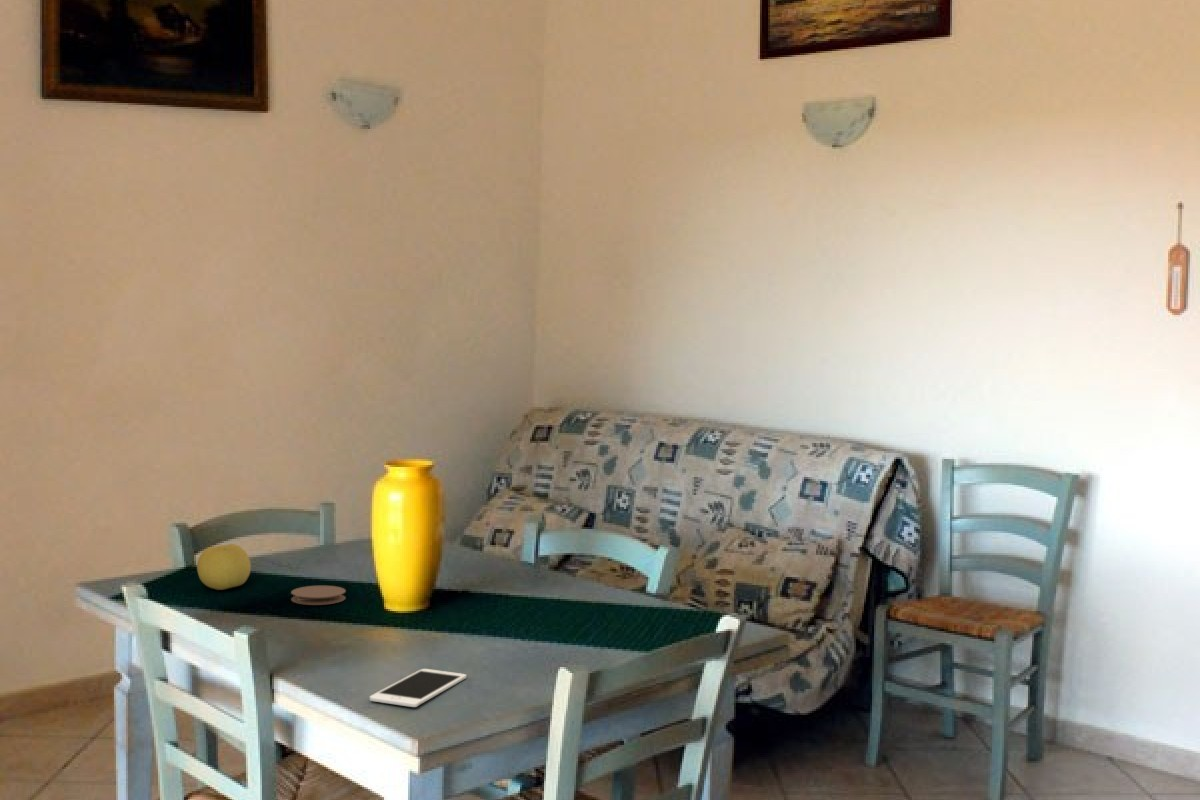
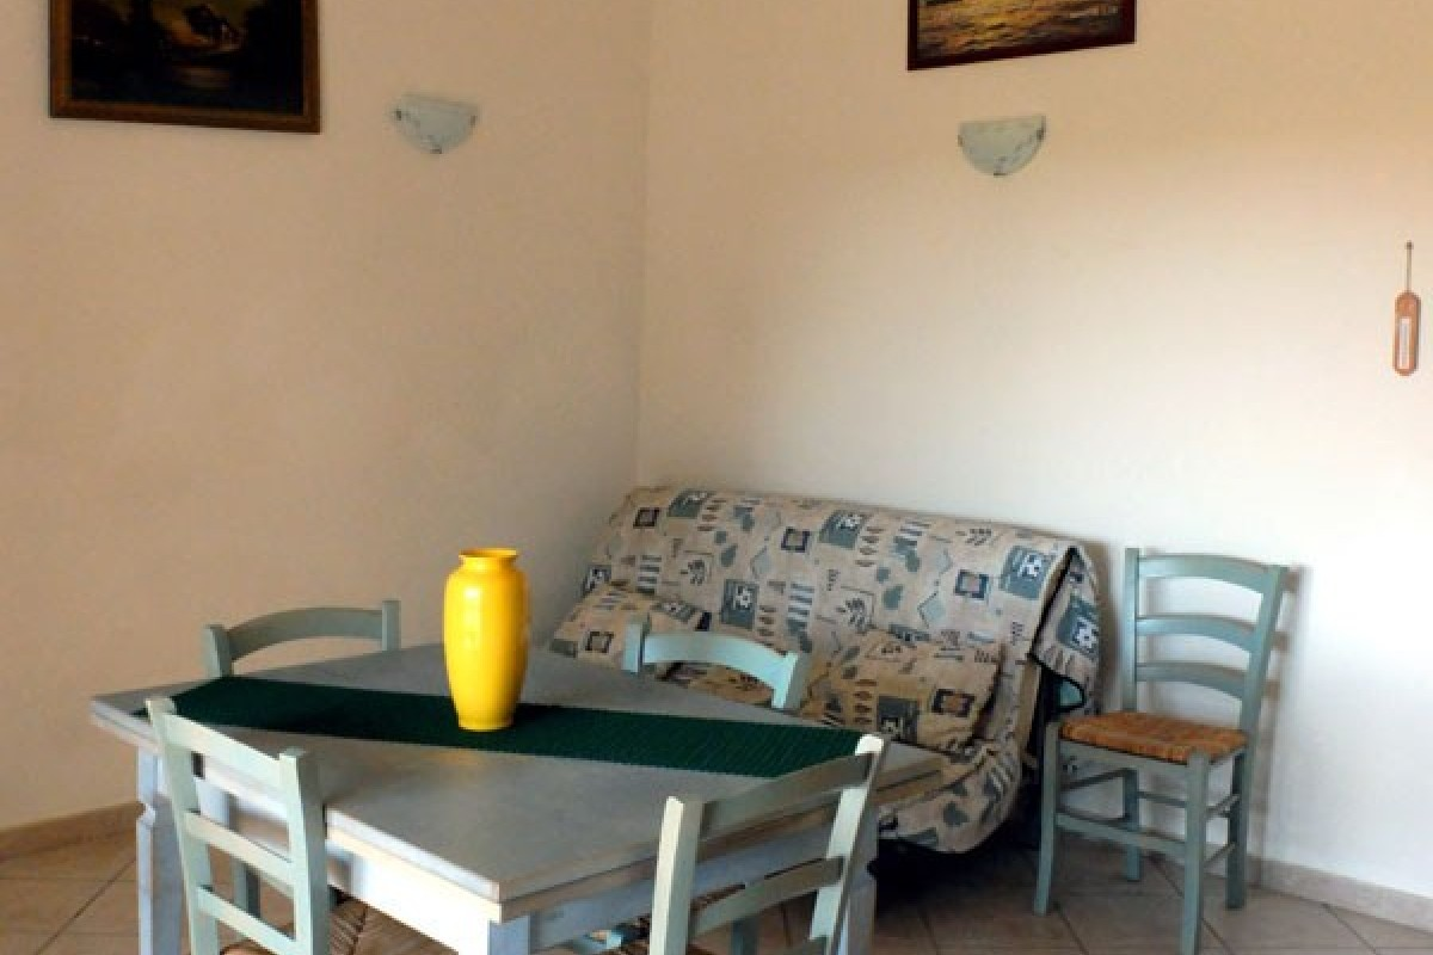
- cell phone (419, 687)
- coaster (318, 594)
- fruit (224, 566)
